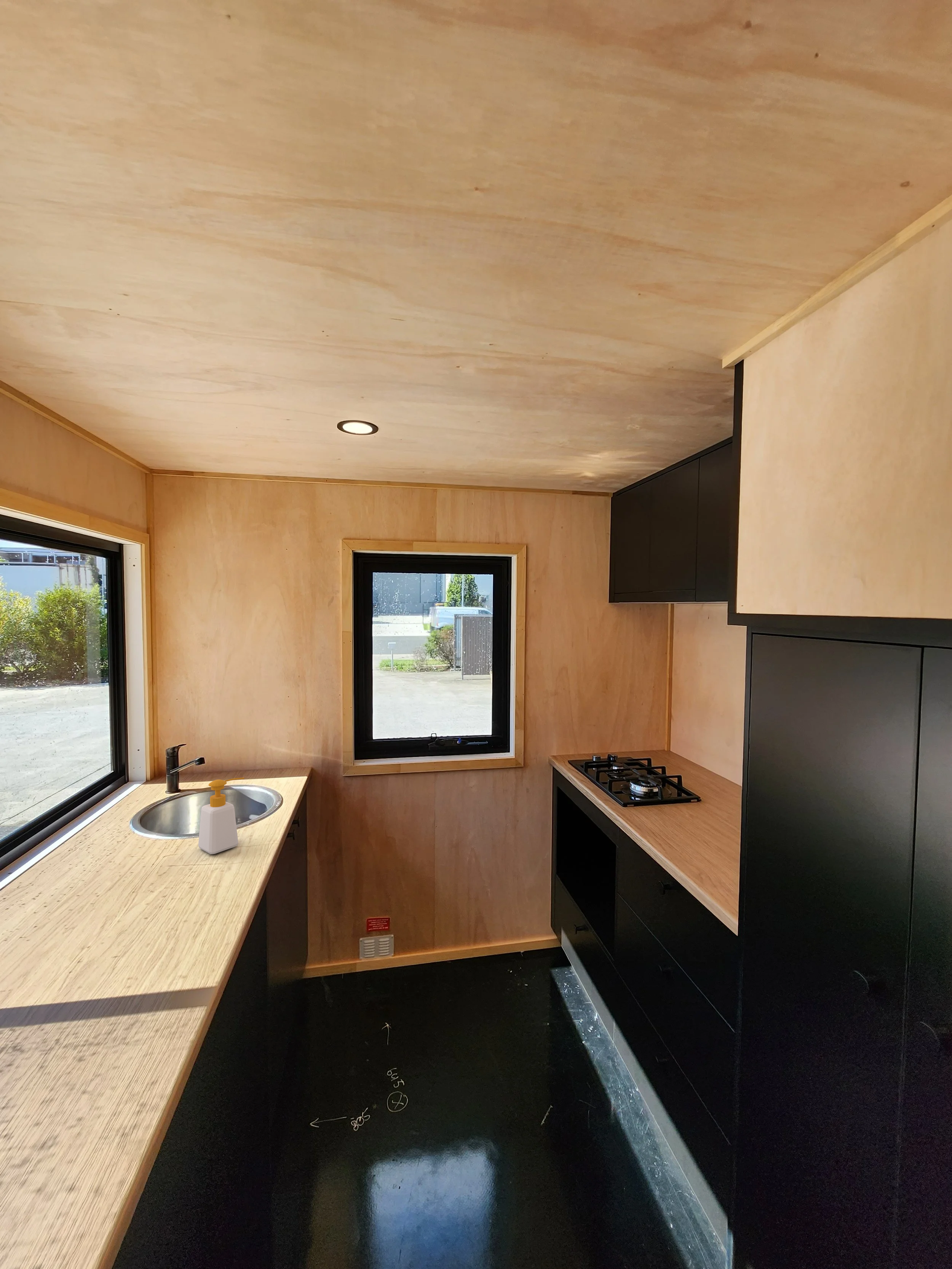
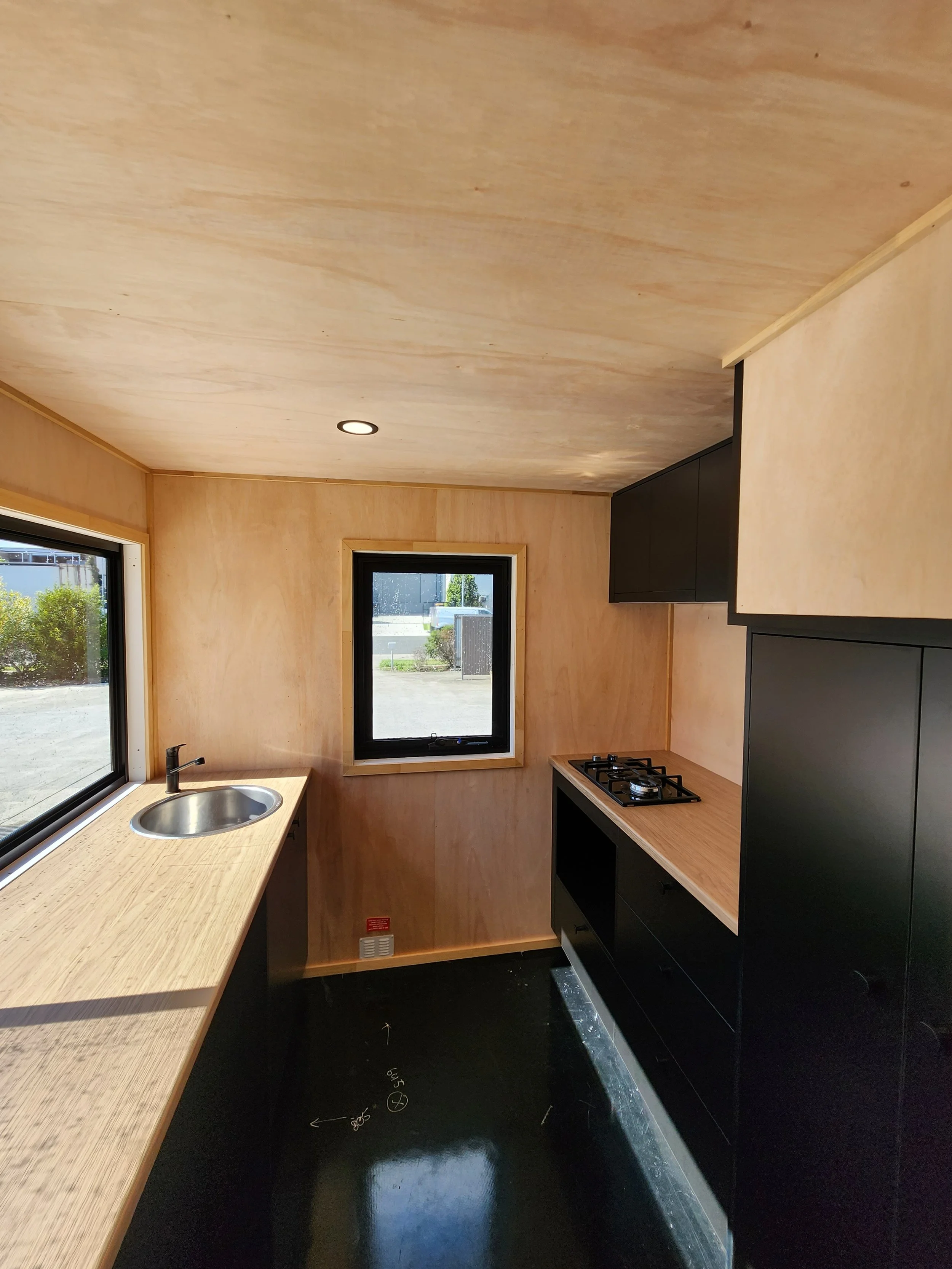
- soap bottle (224, 812)
